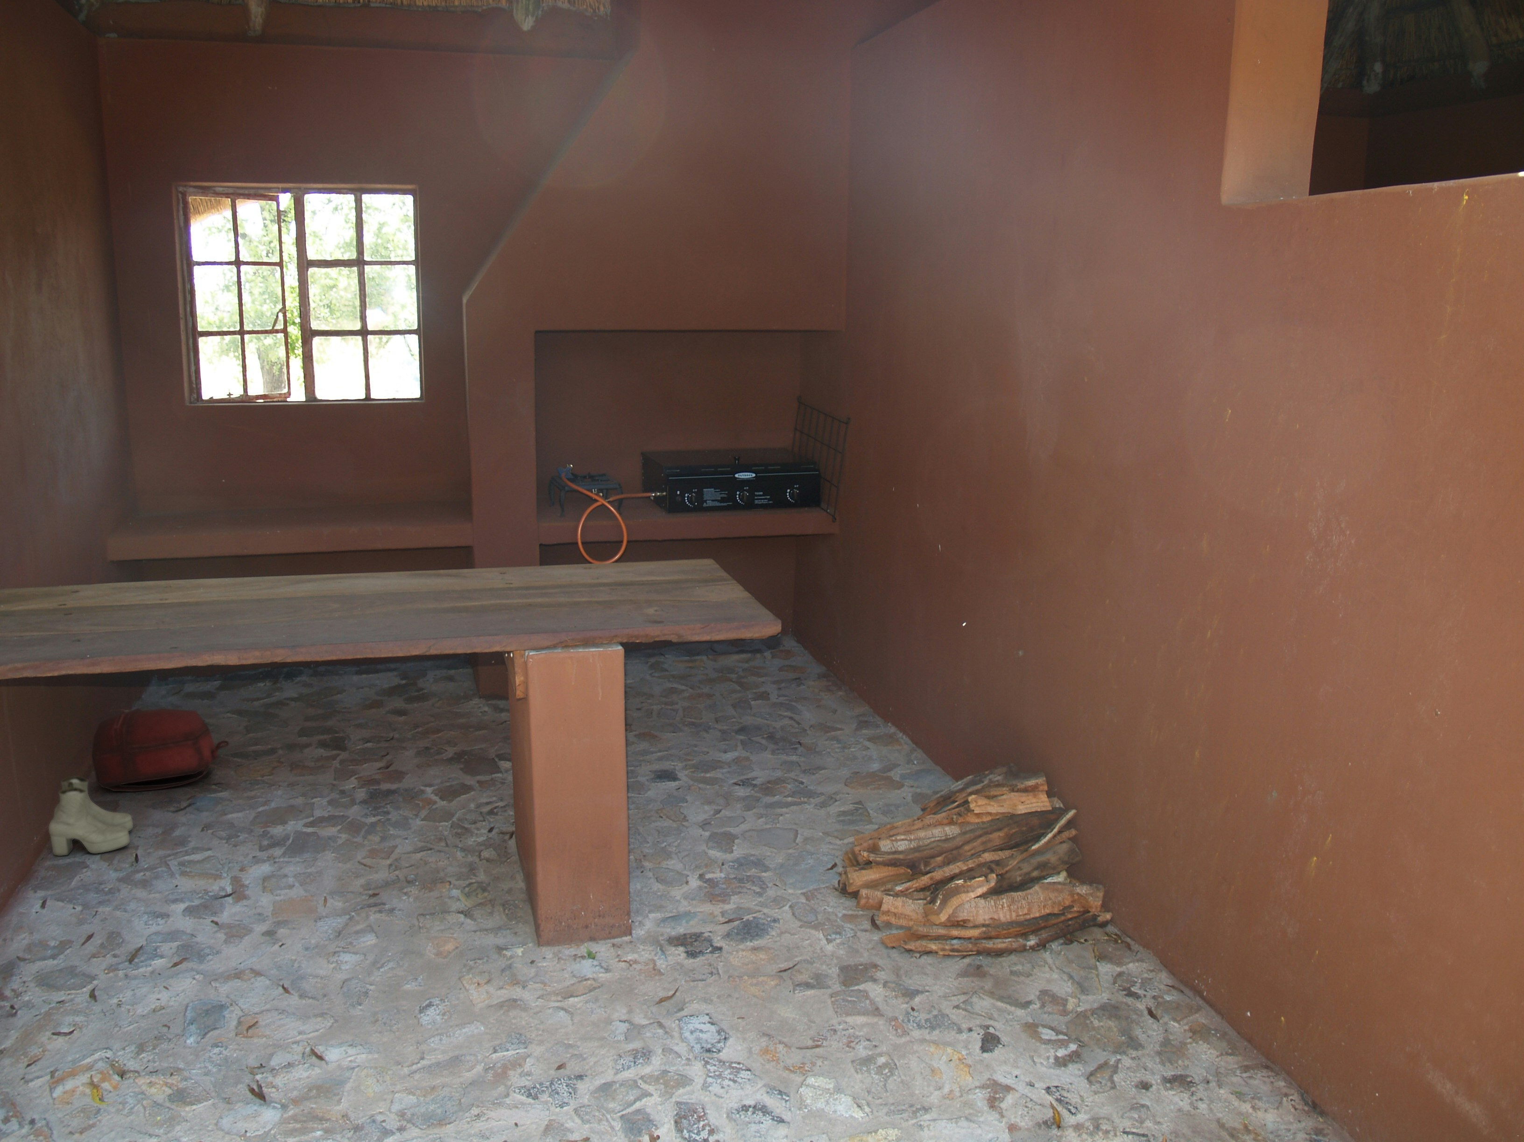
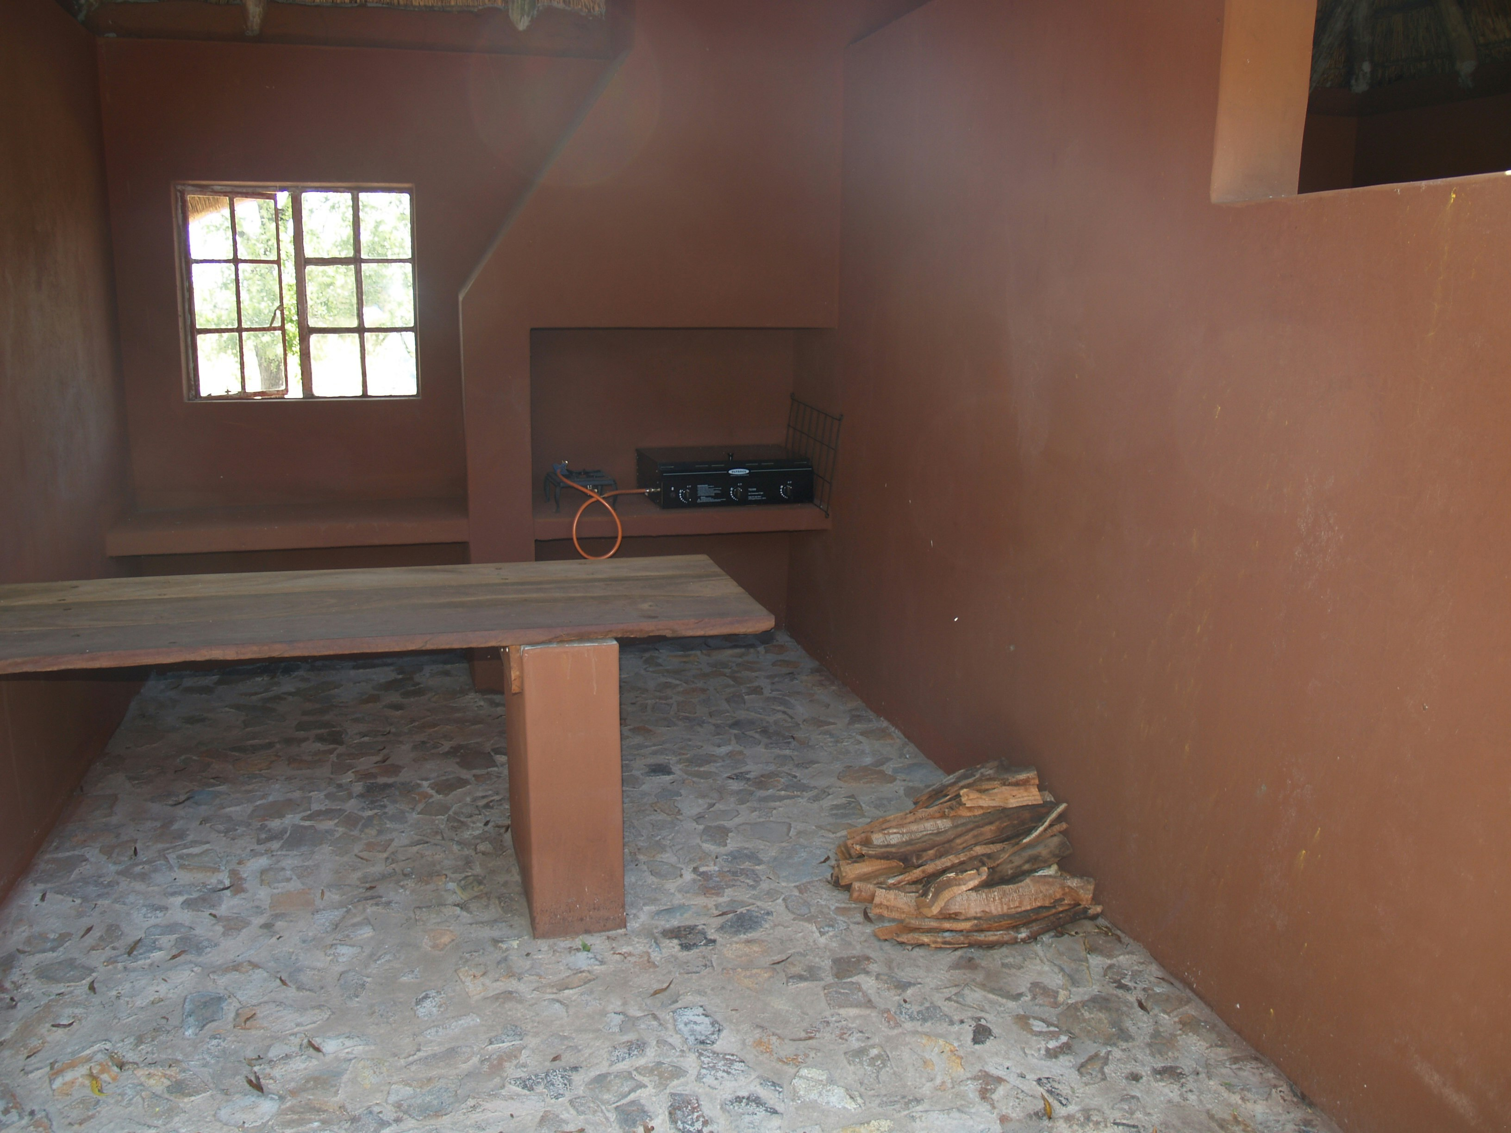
- backpack (164, 745)
- boots (90, 812)
